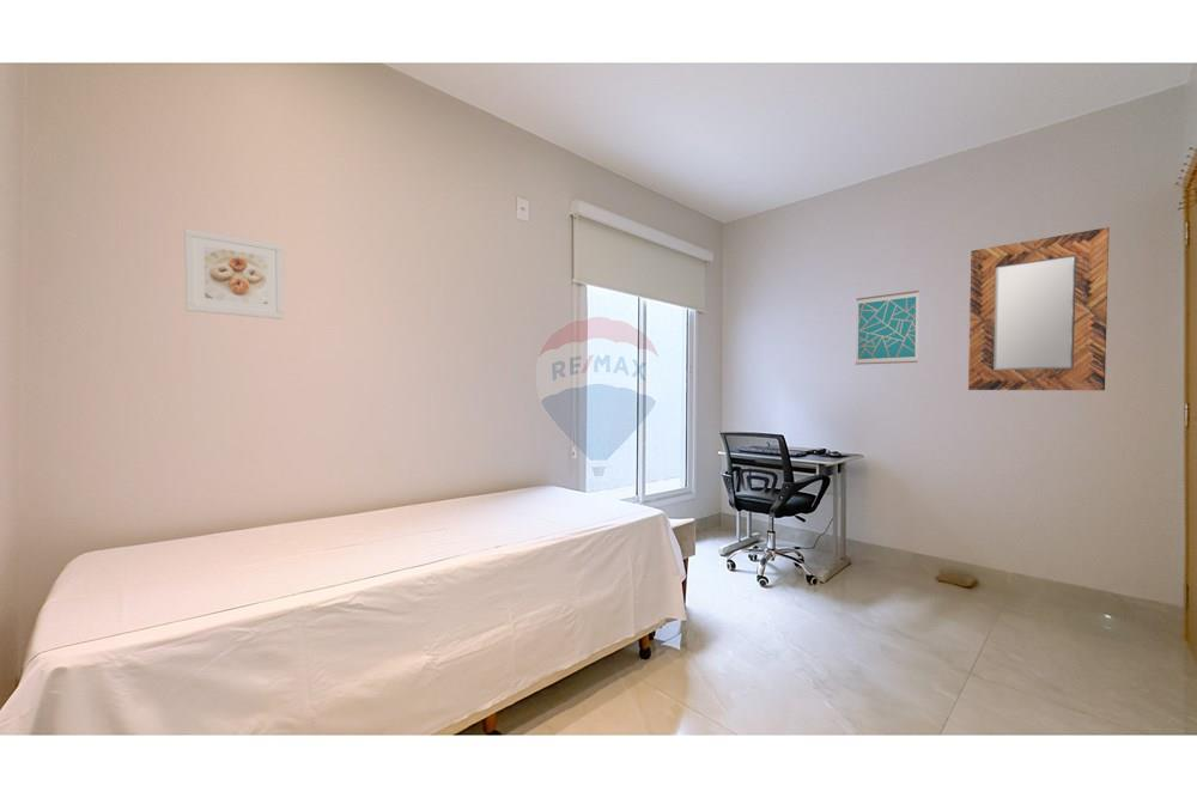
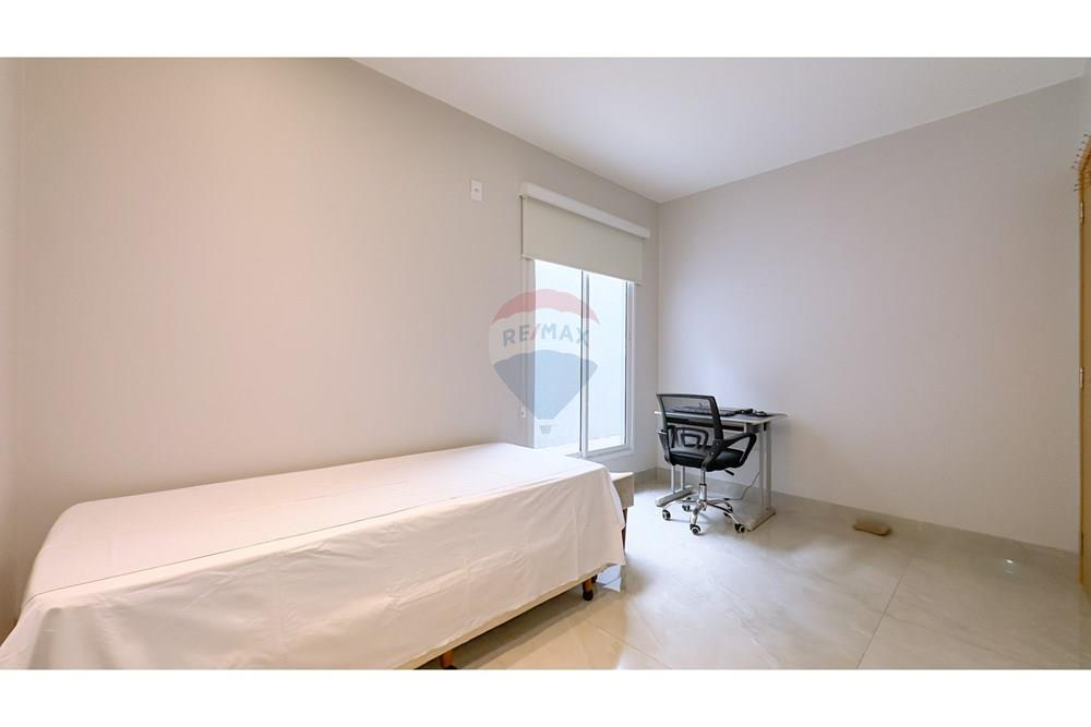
- wall art (886, 329)
- home mirror (1033, 315)
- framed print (236, 276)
